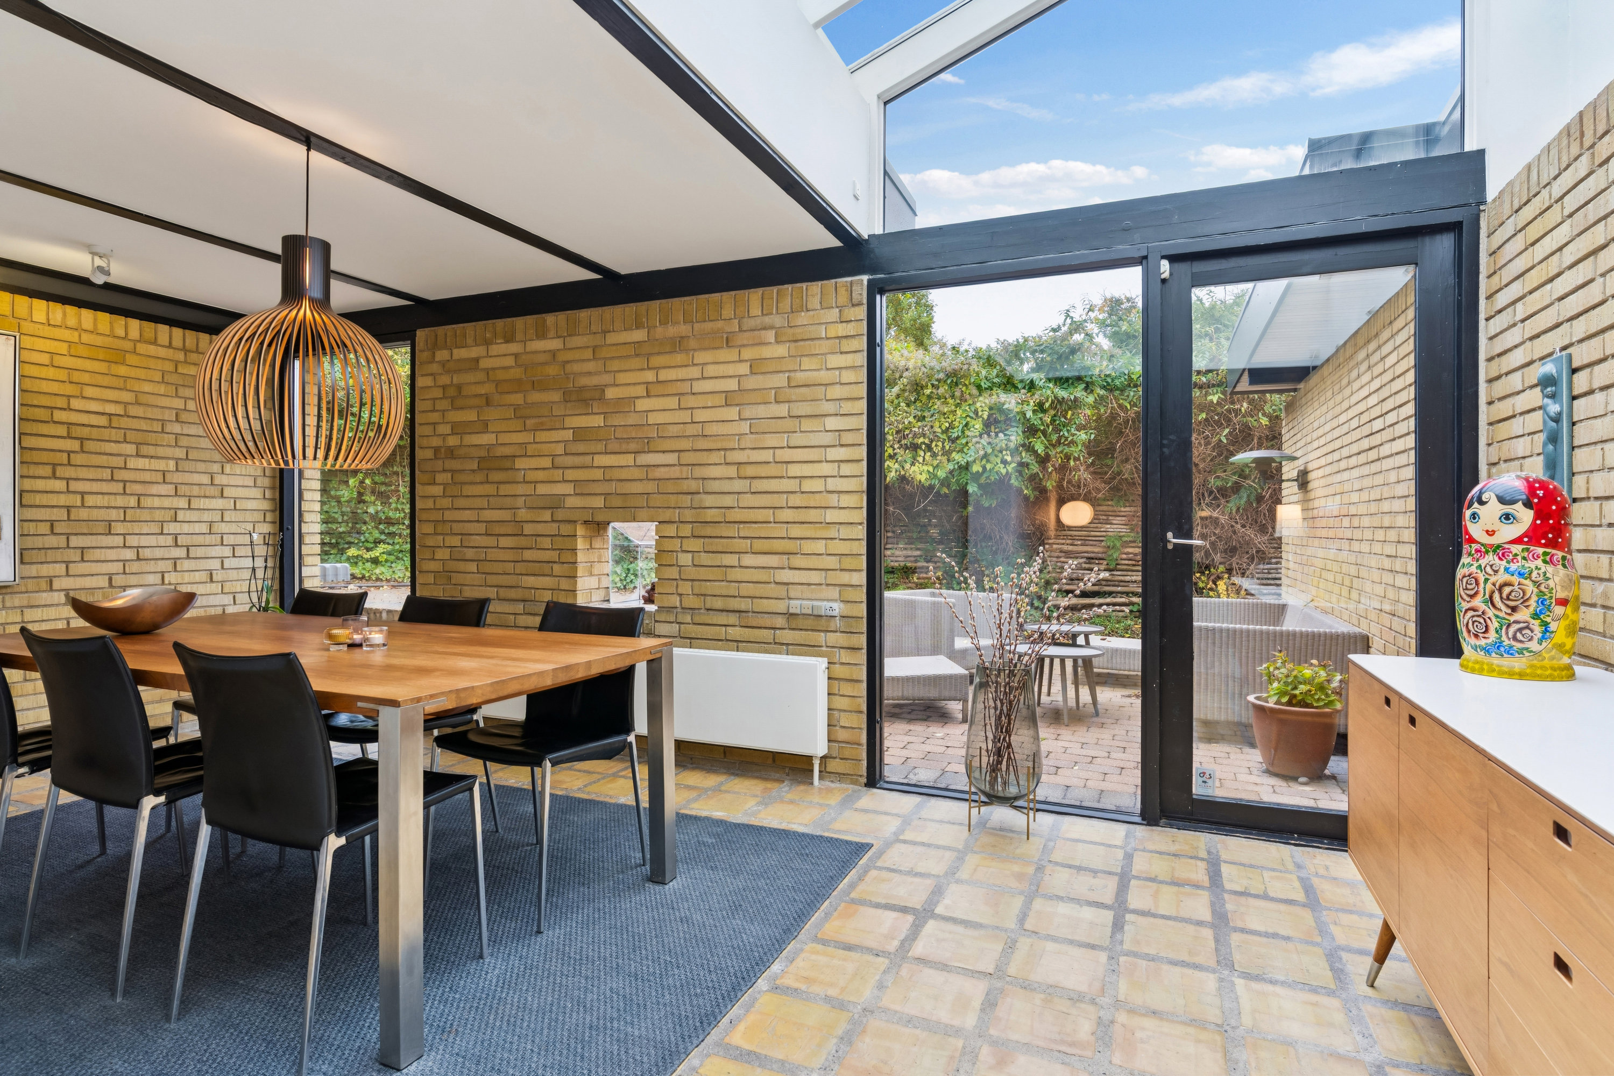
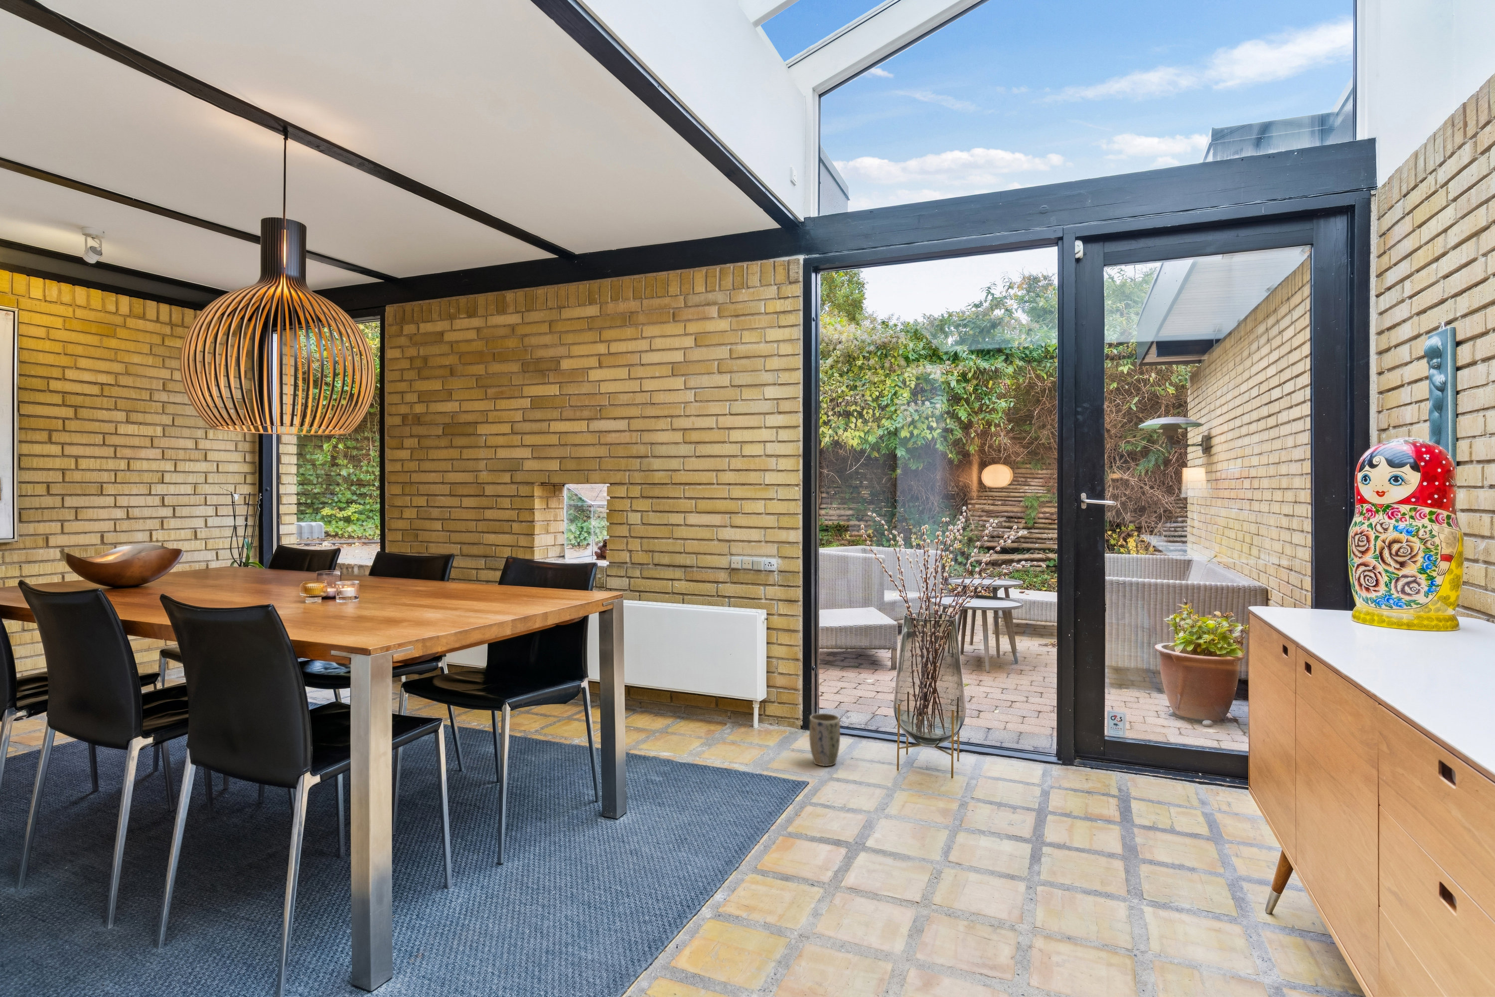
+ plant pot (824, 740)
